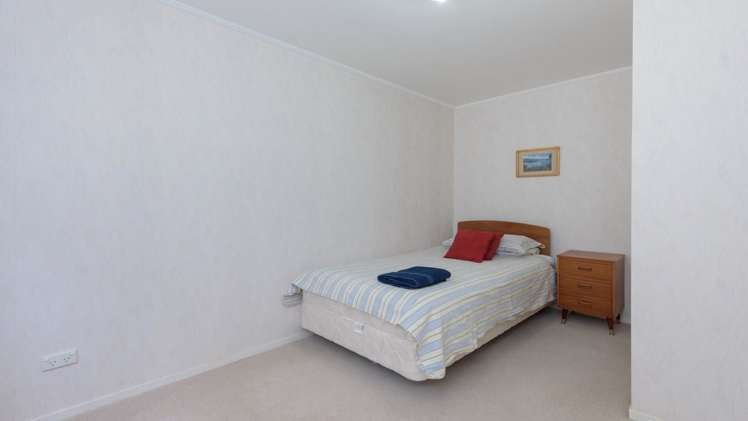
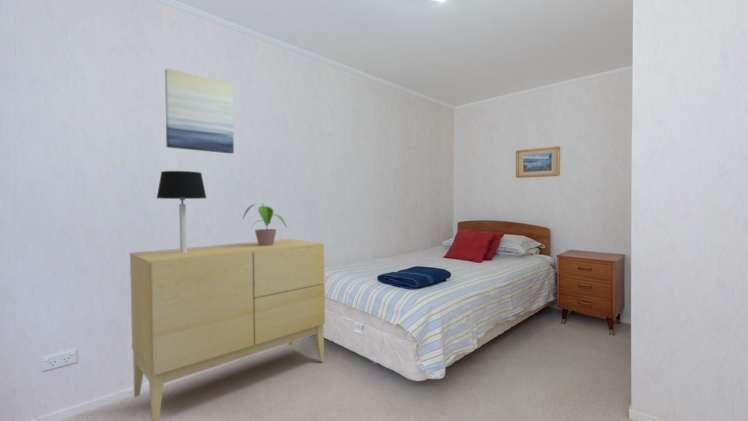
+ sideboard (237, 312)
+ potted plant (265, 224)
+ wall art (201, 113)
+ table lamp (182, 212)
